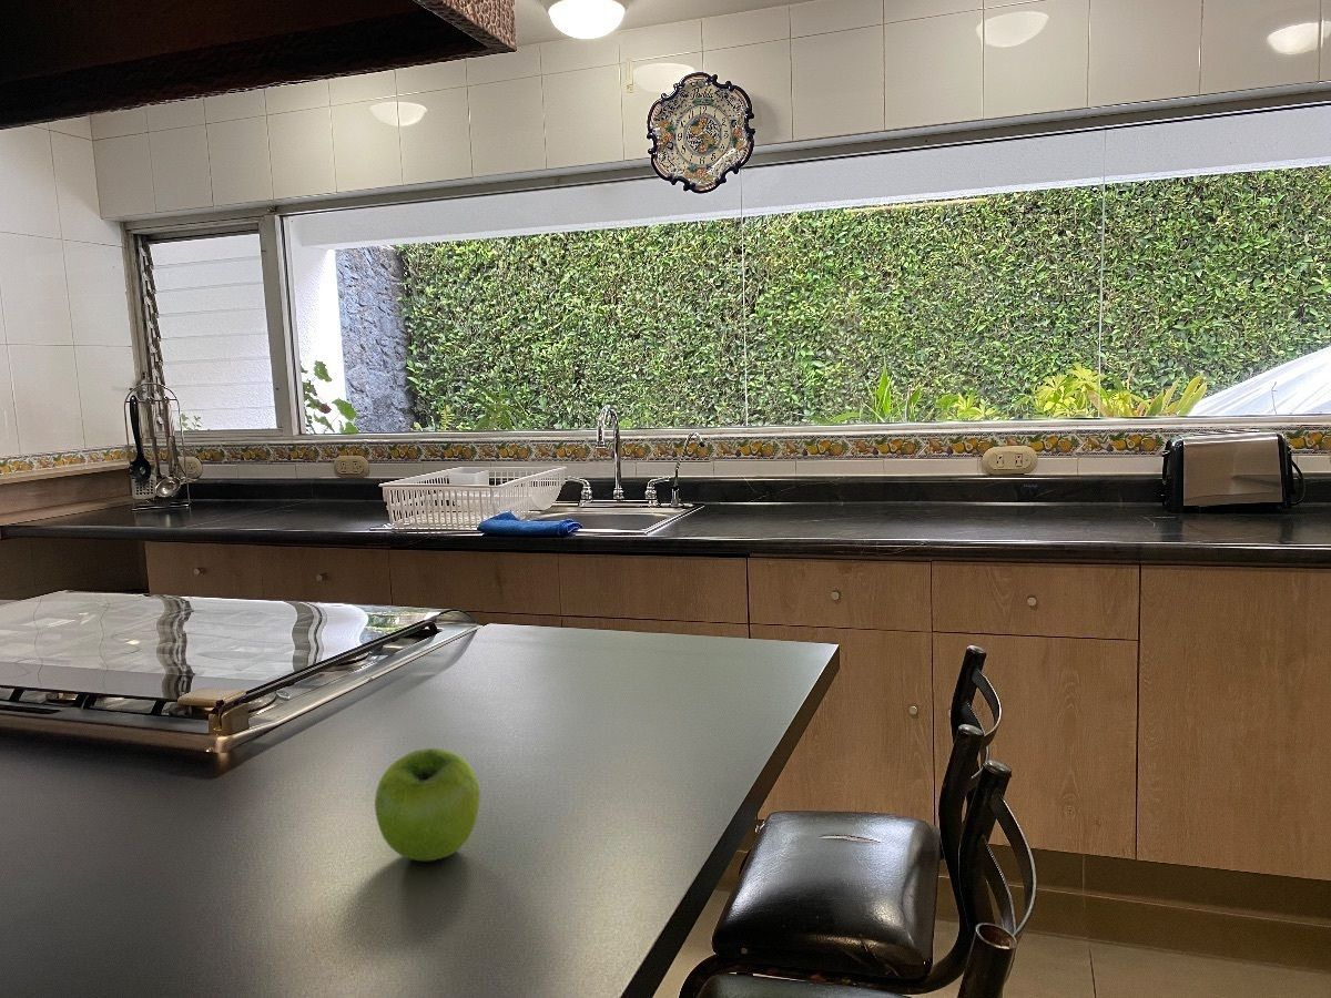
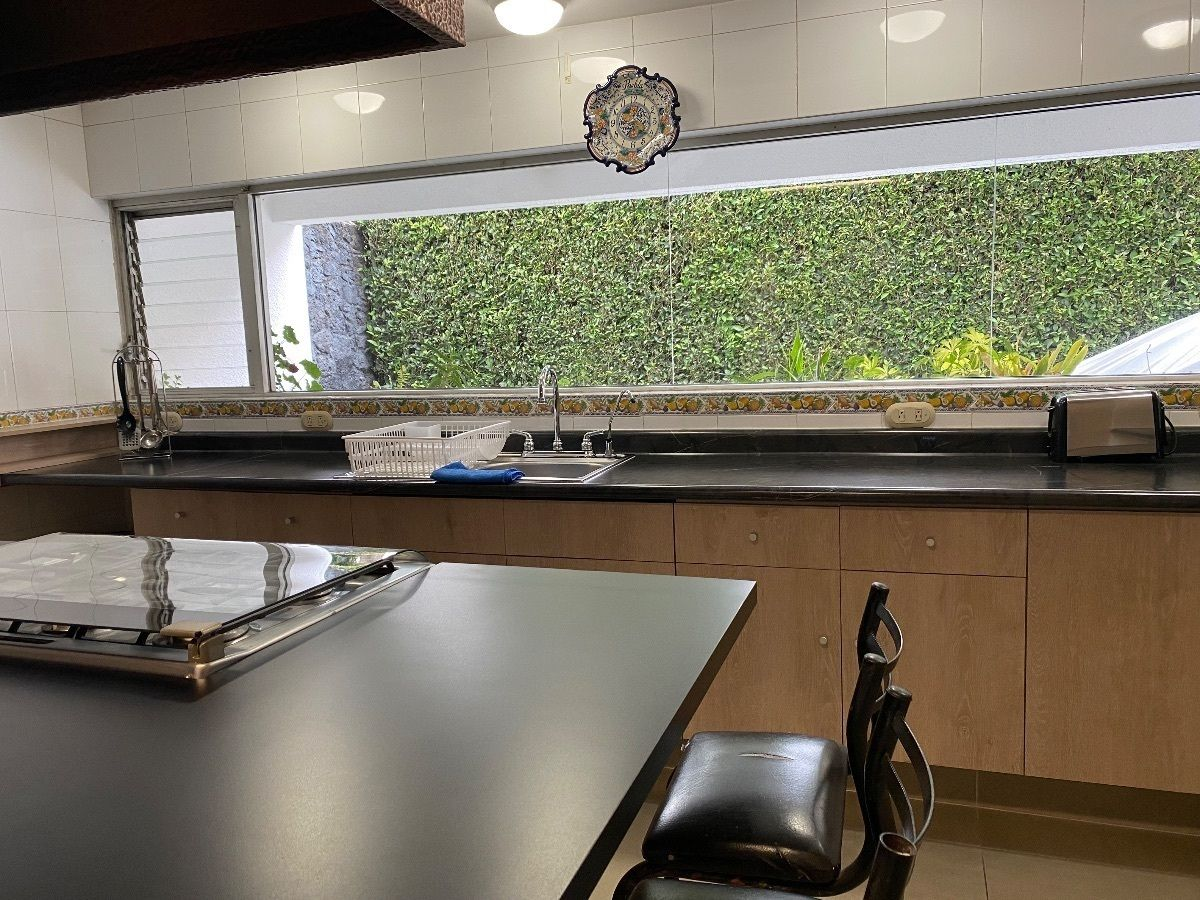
- fruit (428, 804)
